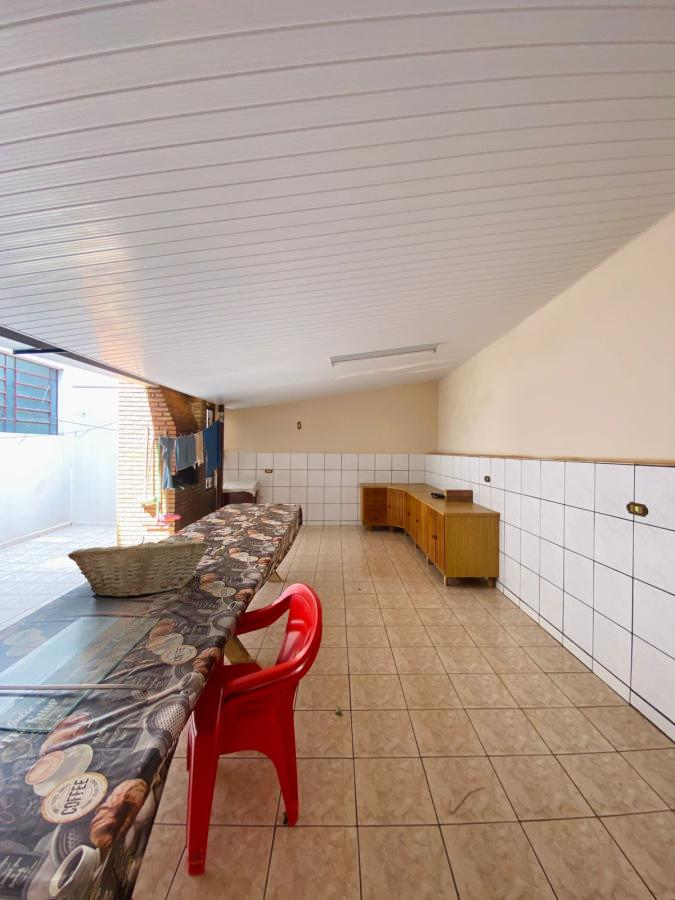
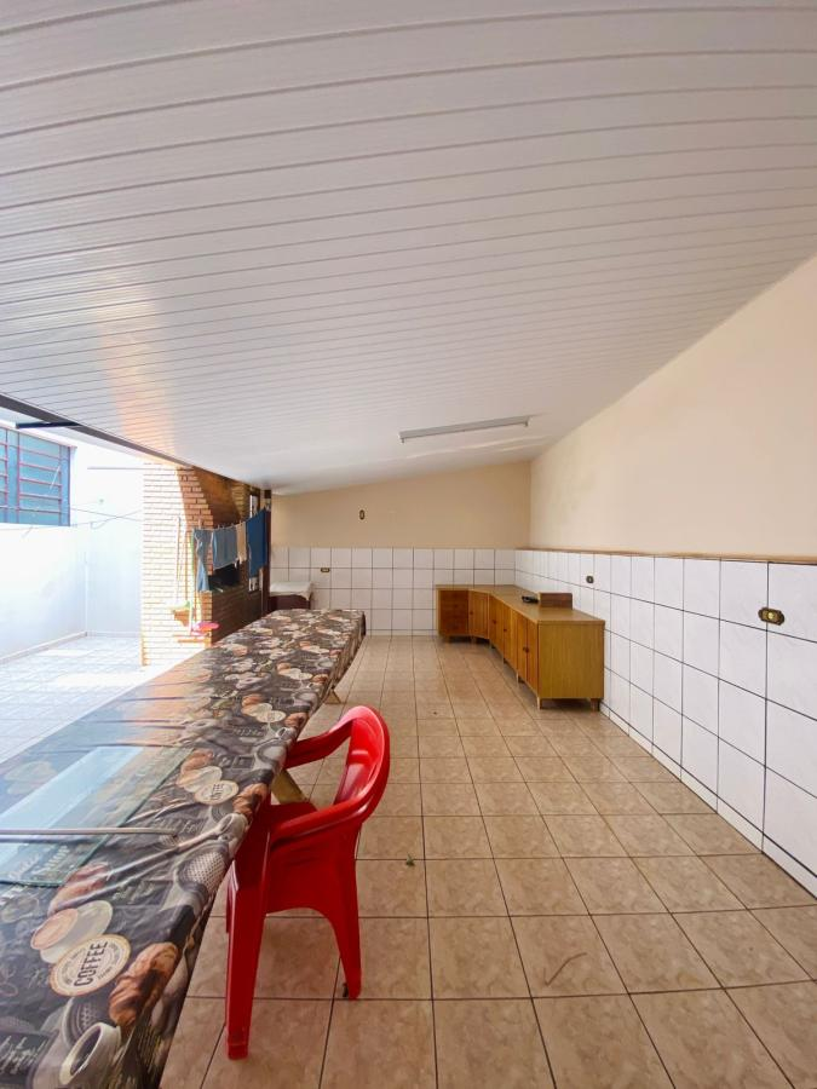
- fruit basket (143, 559)
